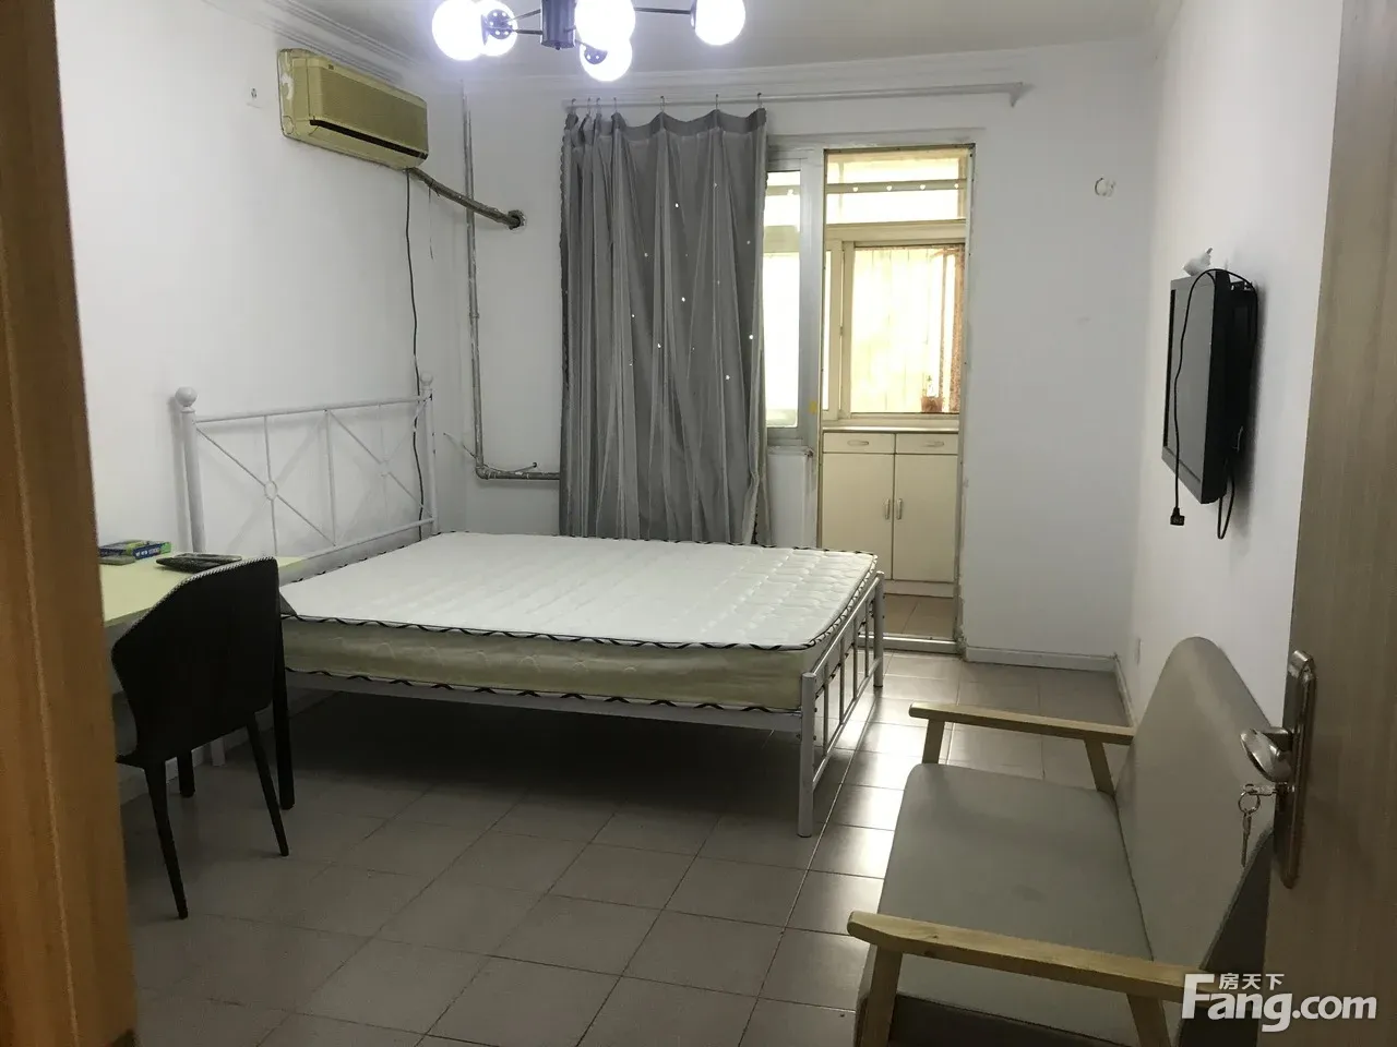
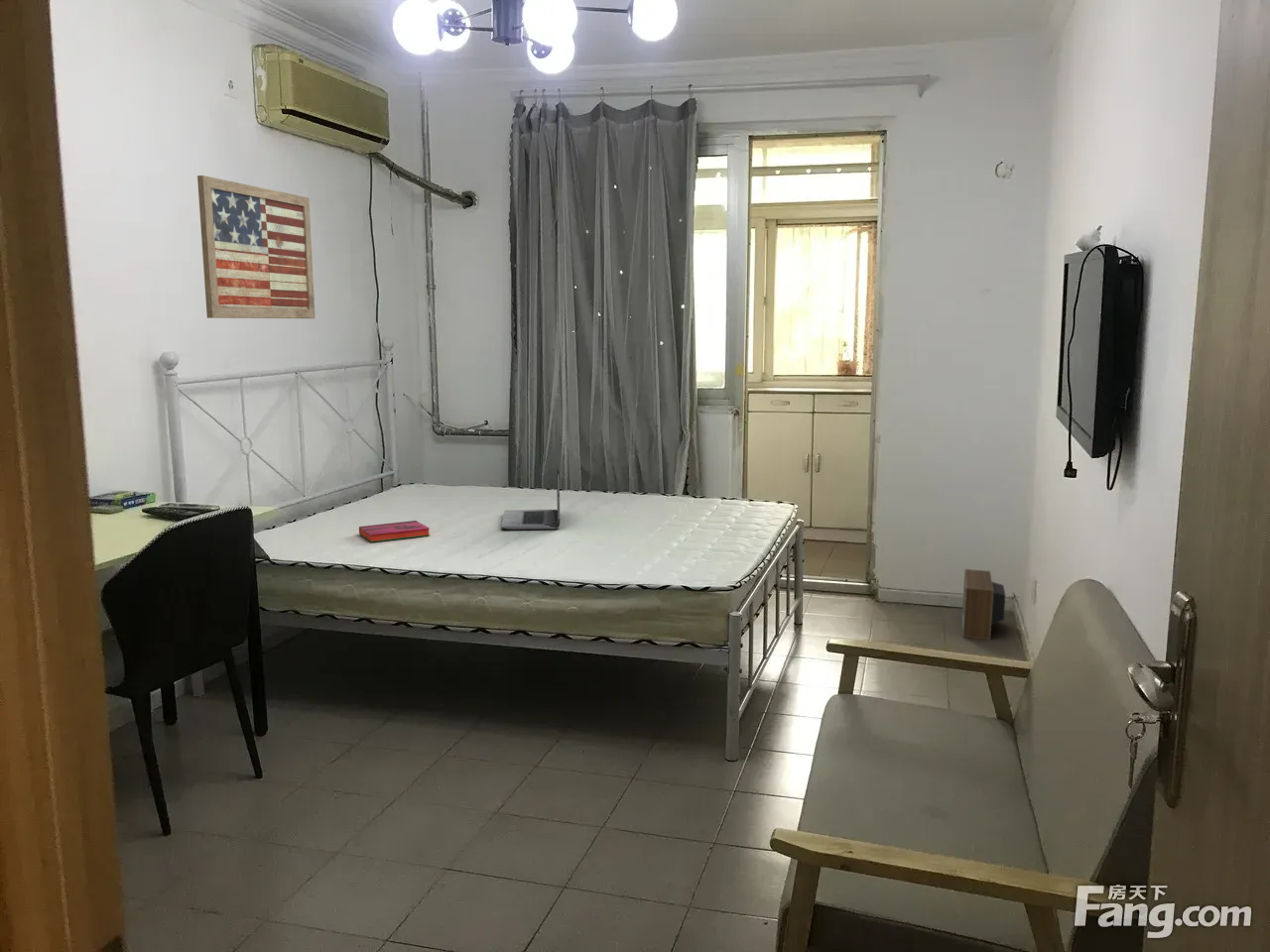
+ hardback book (394, 531)
+ wall art (261, 253)
+ laptop computer (531, 510)
+ speaker (983, 603)
